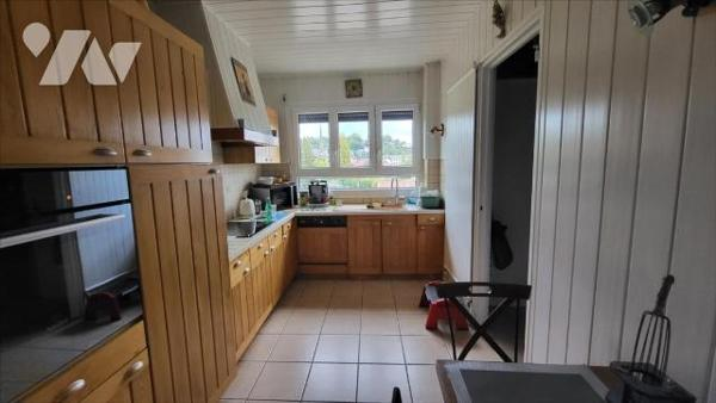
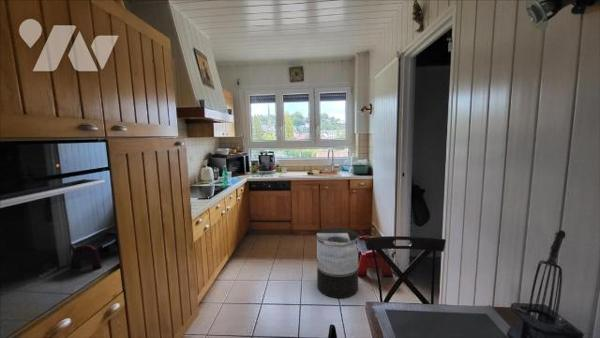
+ trash can (337, 260)
